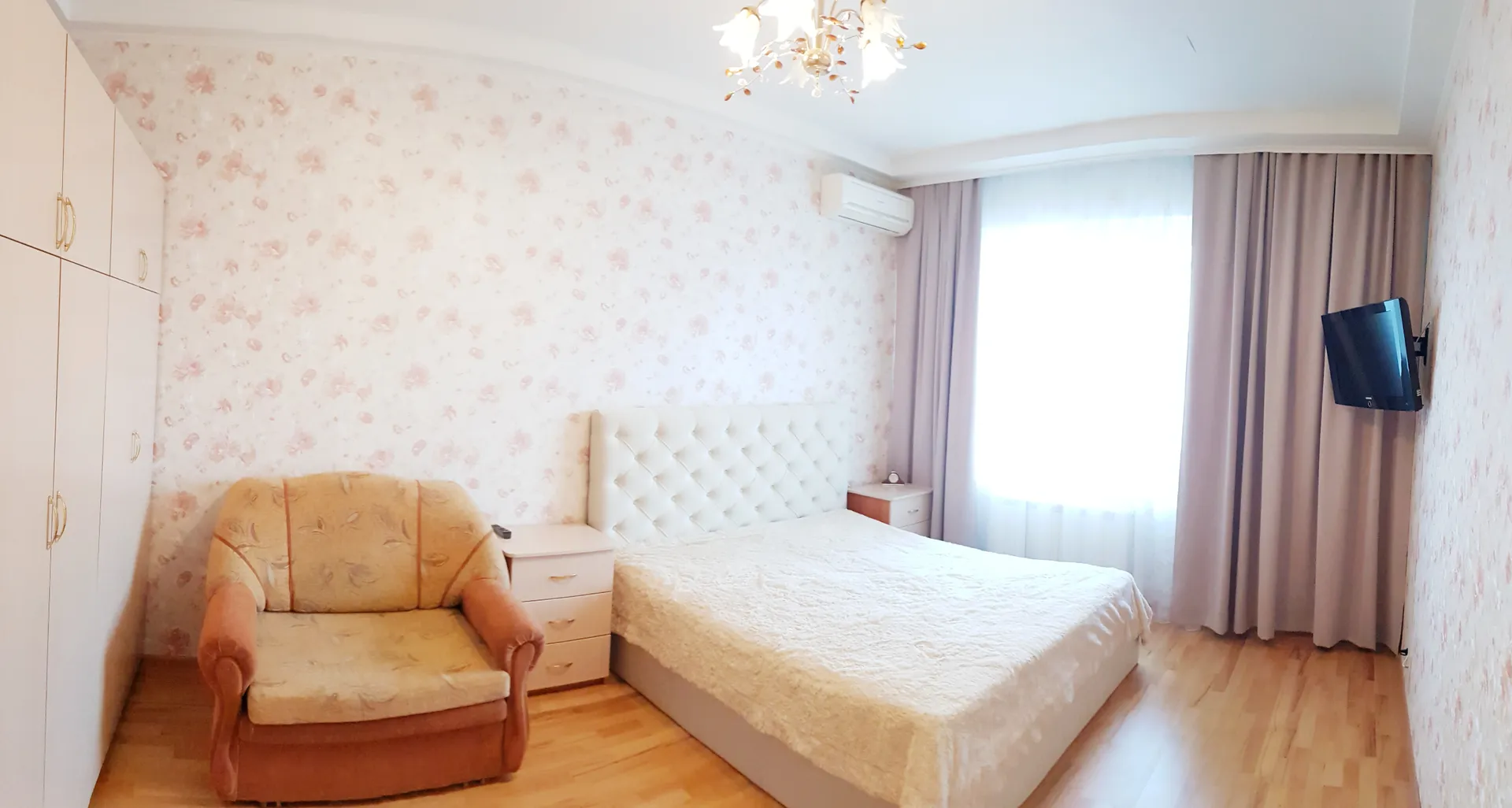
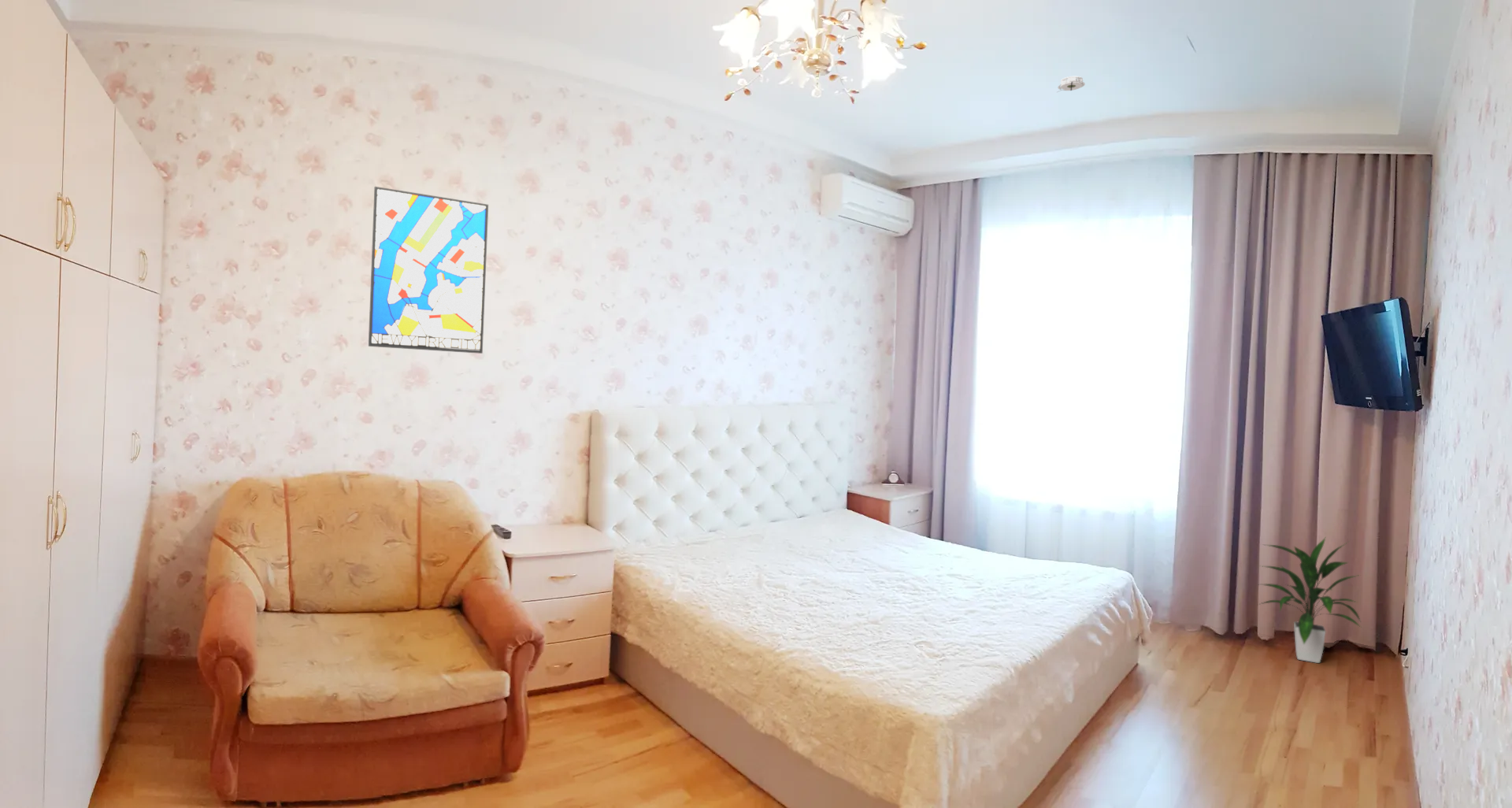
+ indoor plant (1308, 598)
+ wall art (430, 272)
+ smoke detector (1070, 83)
